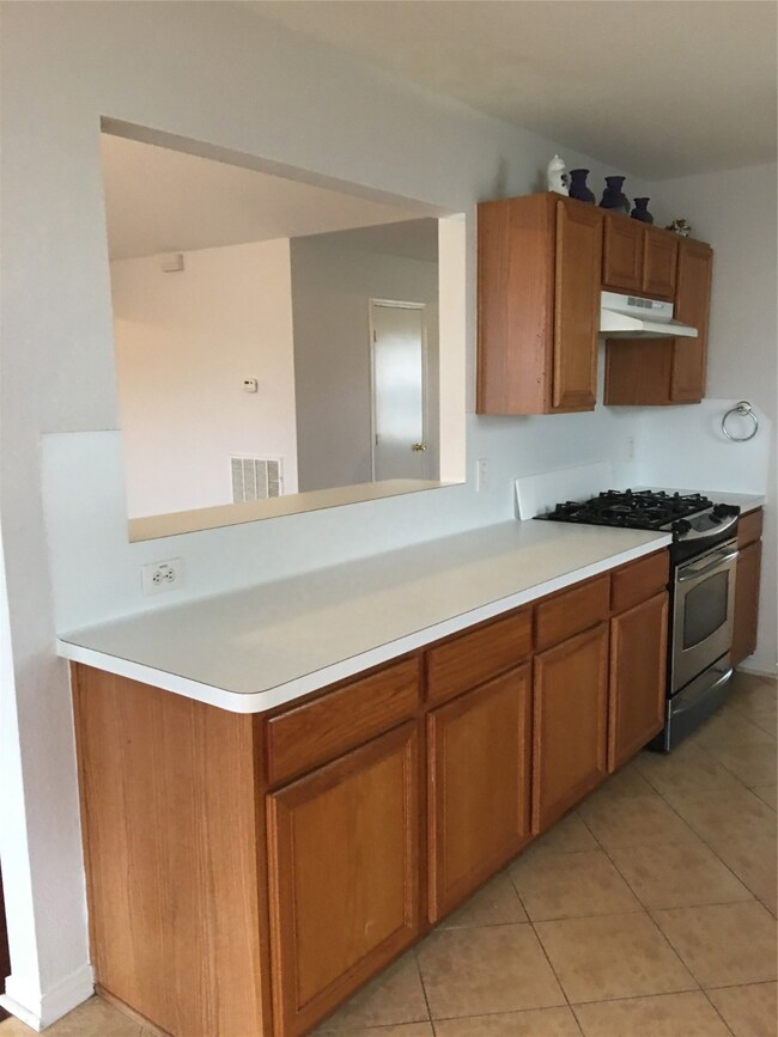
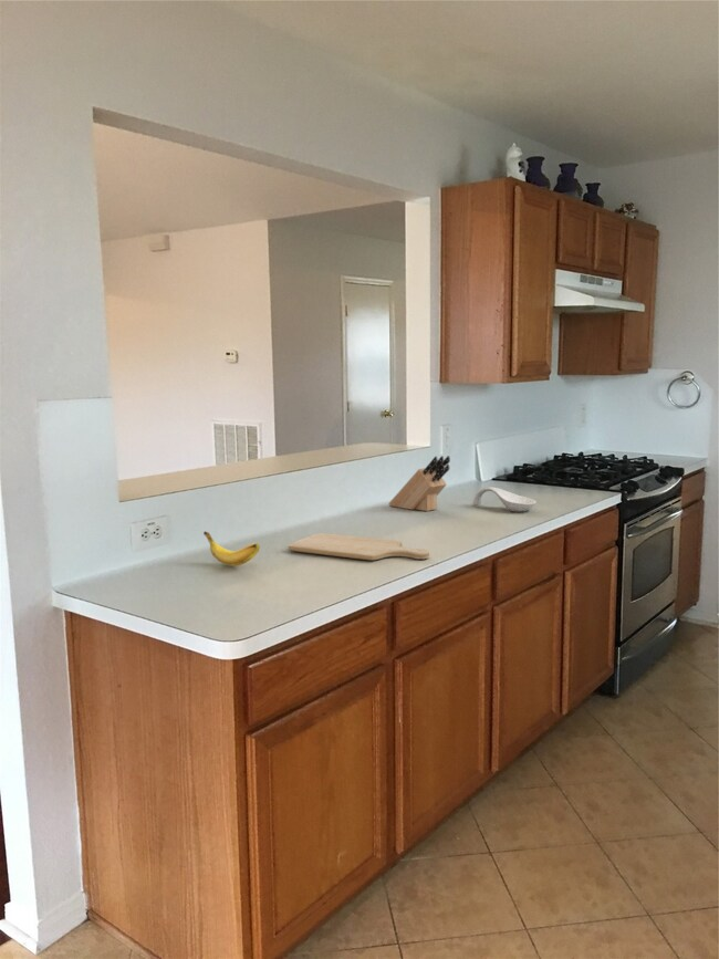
+ knife block (420, 480)
+ spoon rest (503, 498)
+ banana (231, 551)
+ chopping board (363, 548)
